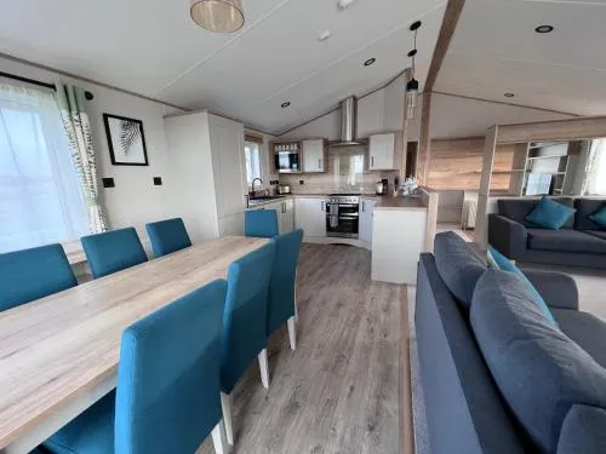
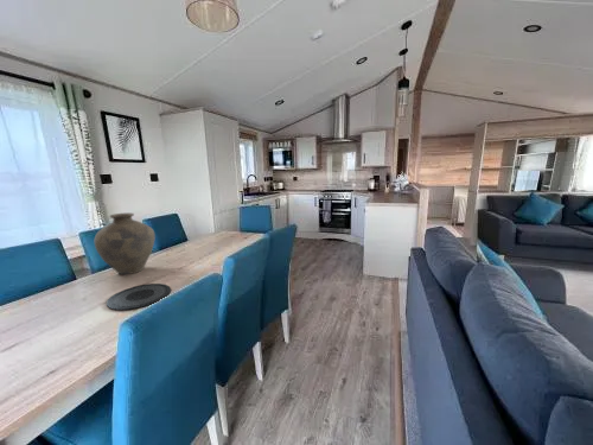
+ vase (127, 242)
+ plate (140, 294)
